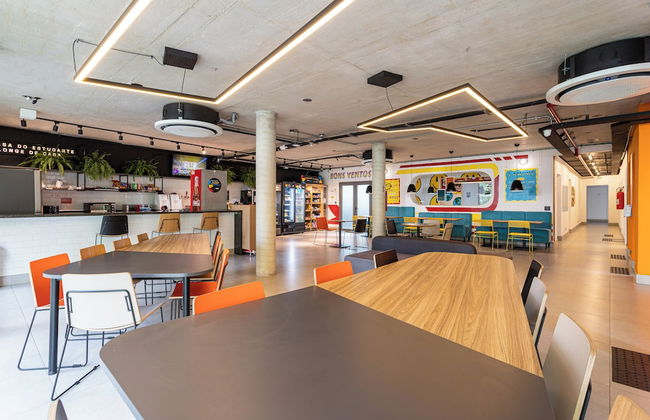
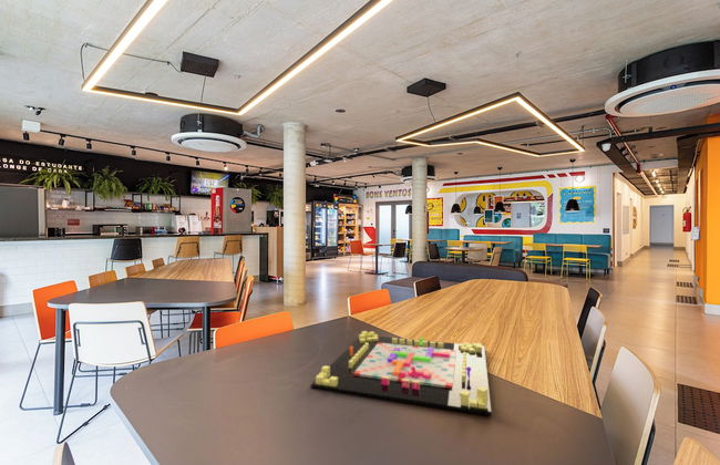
+ gameboard (409, 358)
